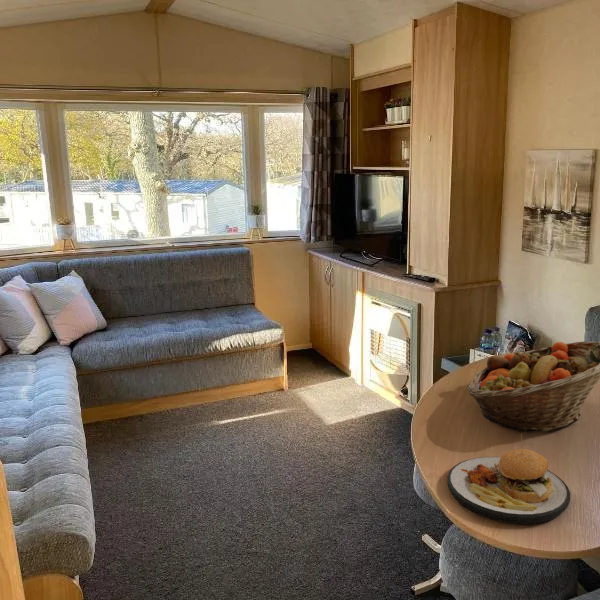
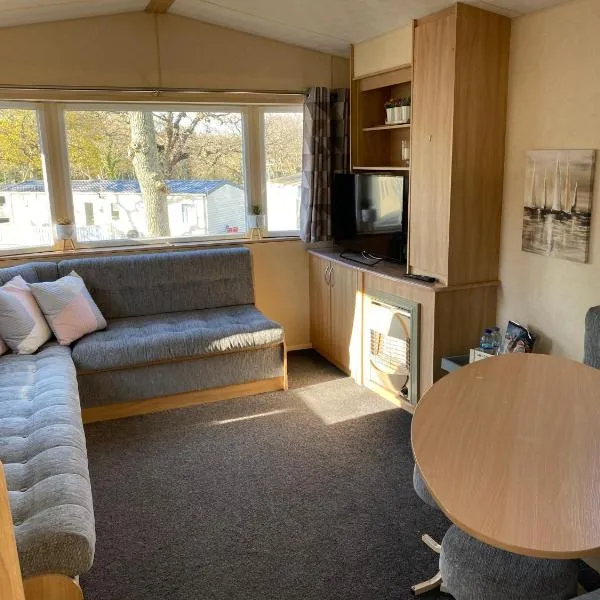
- fruit basket (538, 379)
- plate (508, 464)
